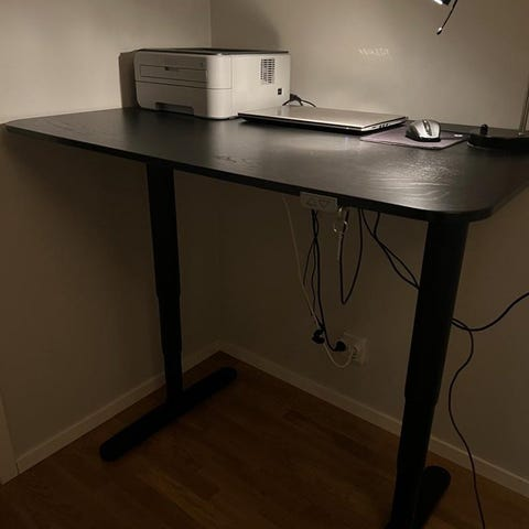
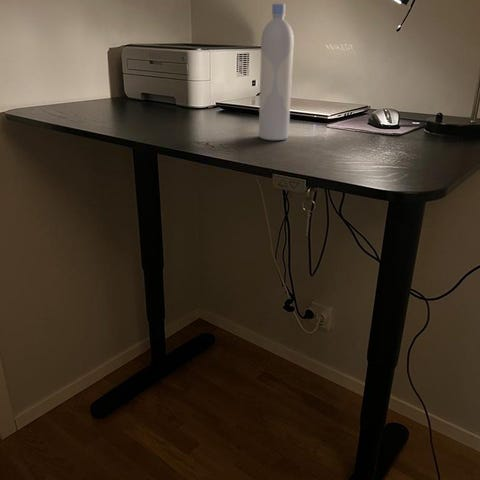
+ bottle (276, 74)
